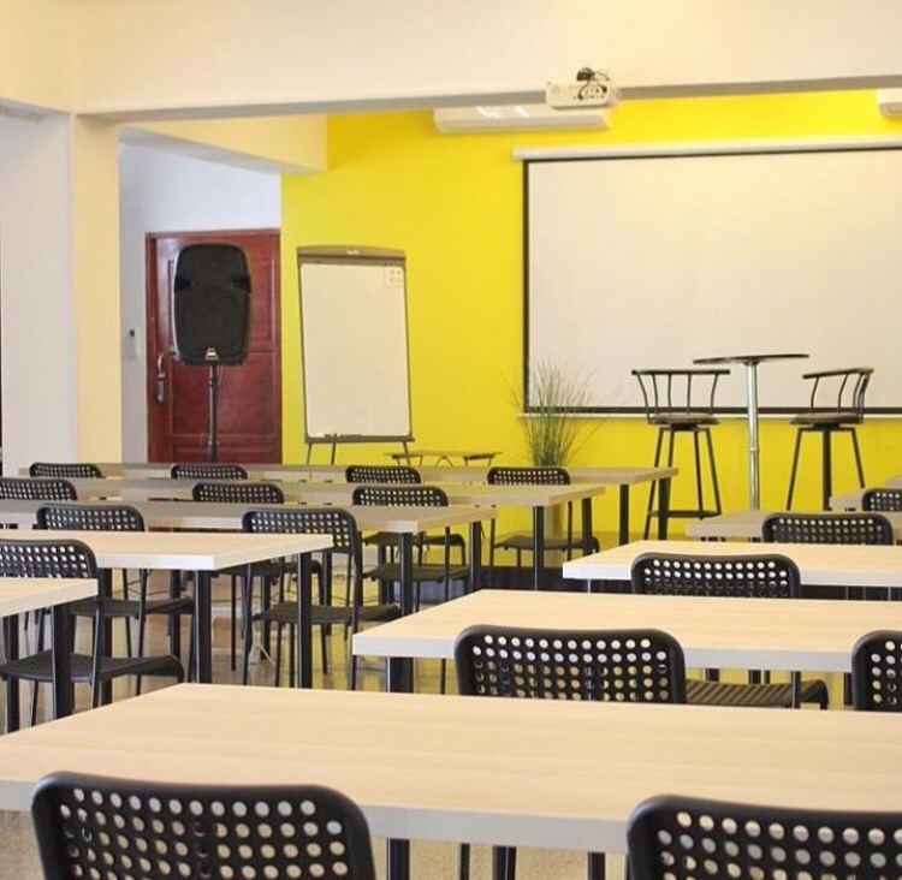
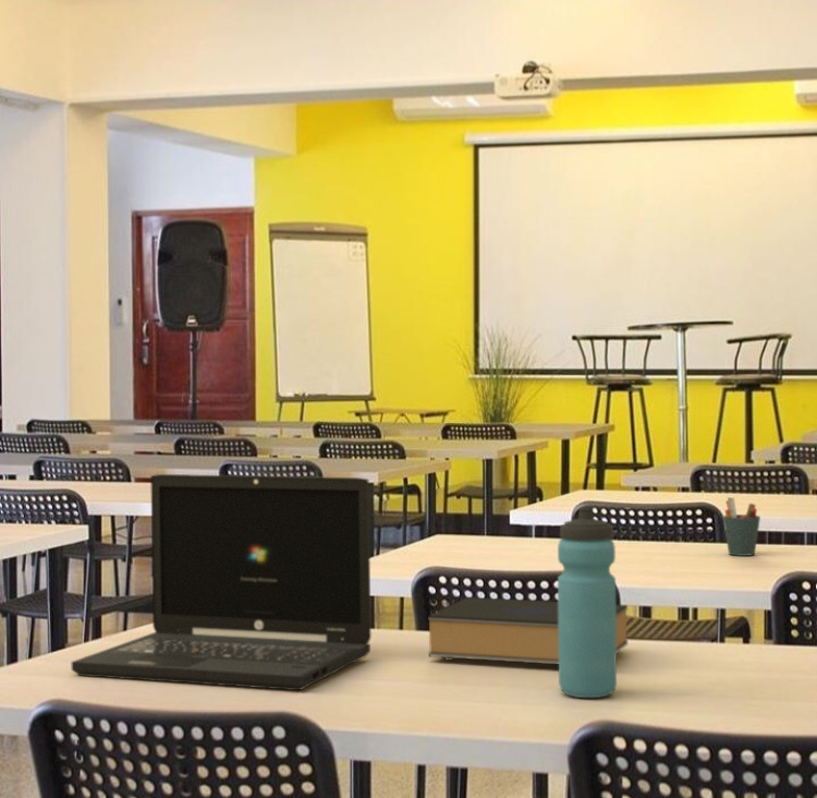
+ pen holder (741, 524)
+ water bottle (586, 600)
+ book (529, 632)
+ laptop (223, 575)
